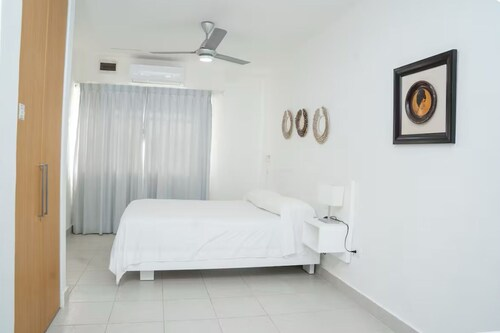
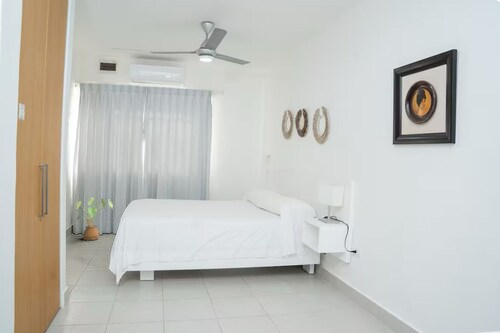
+ house plant (93, 218)
